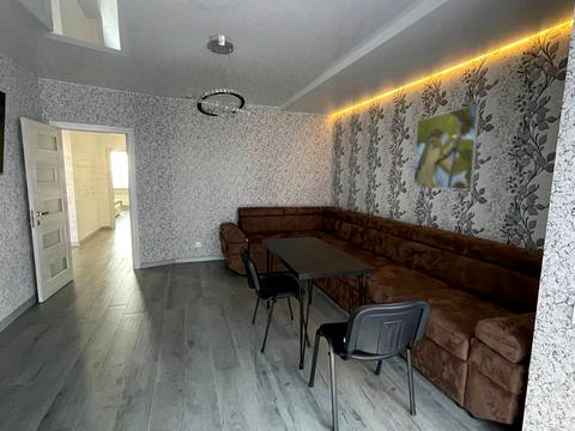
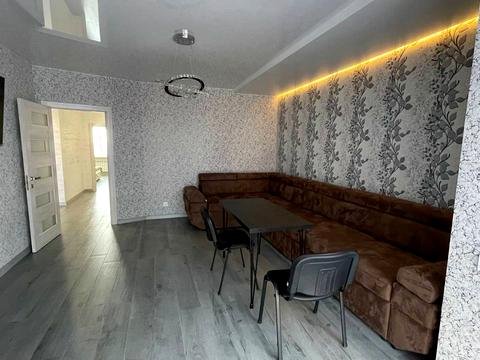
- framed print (442, 151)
